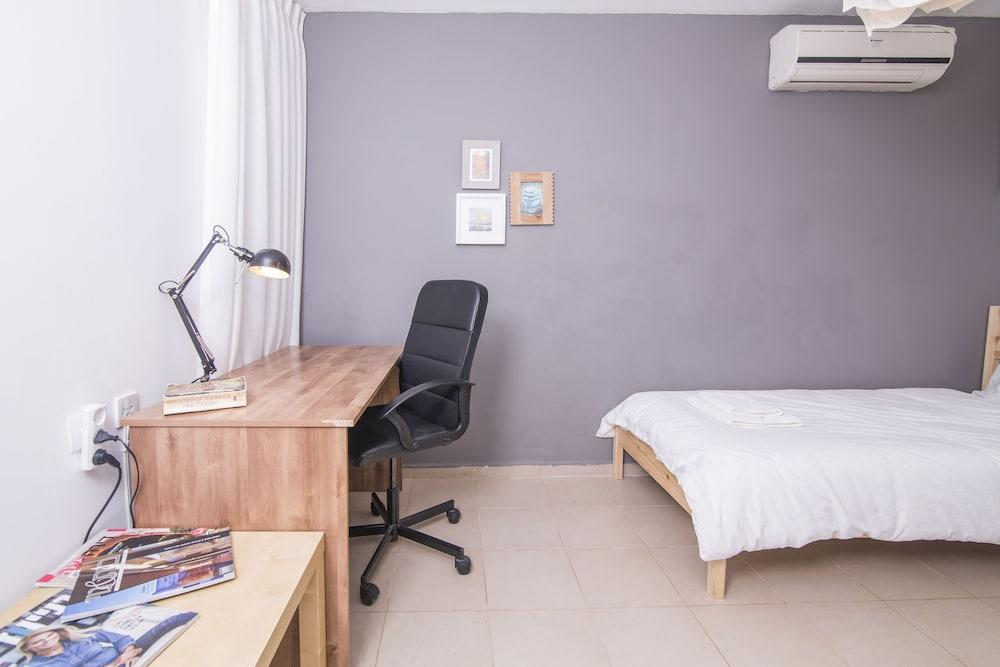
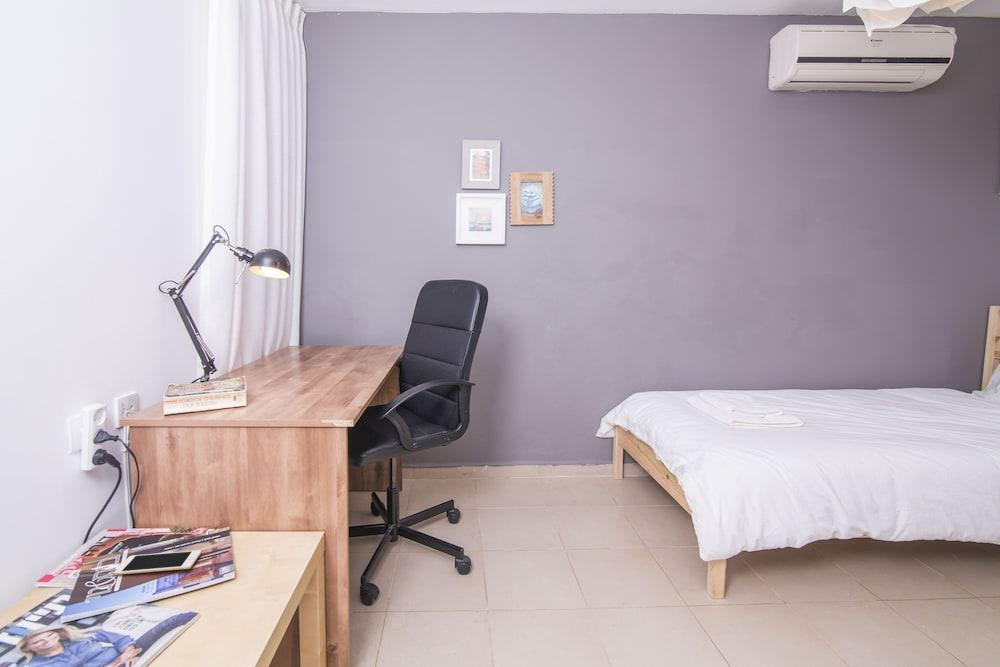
+ cell phone (159, 562)
